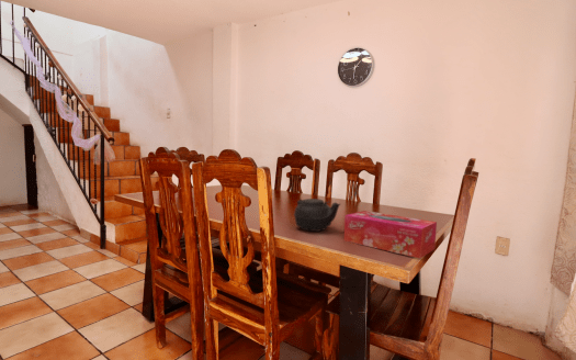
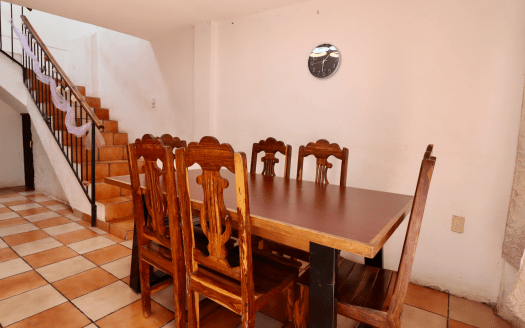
- teapot (316, 214)
- tissue box (388, 232)
